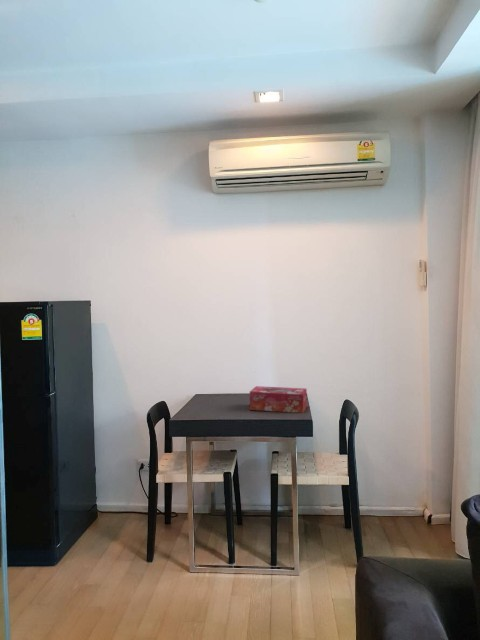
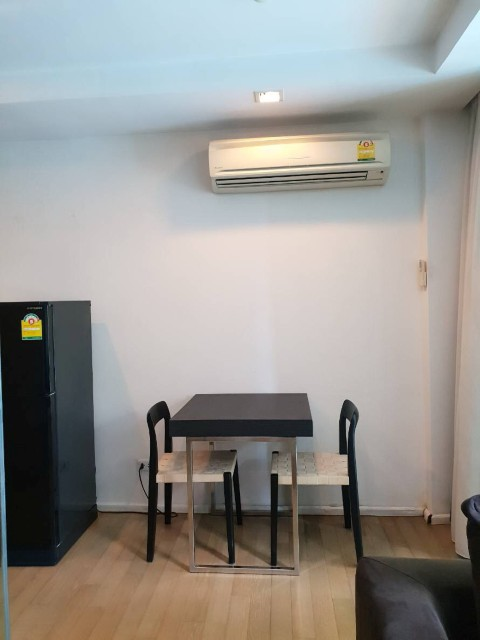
- tissue box (278, 399)
